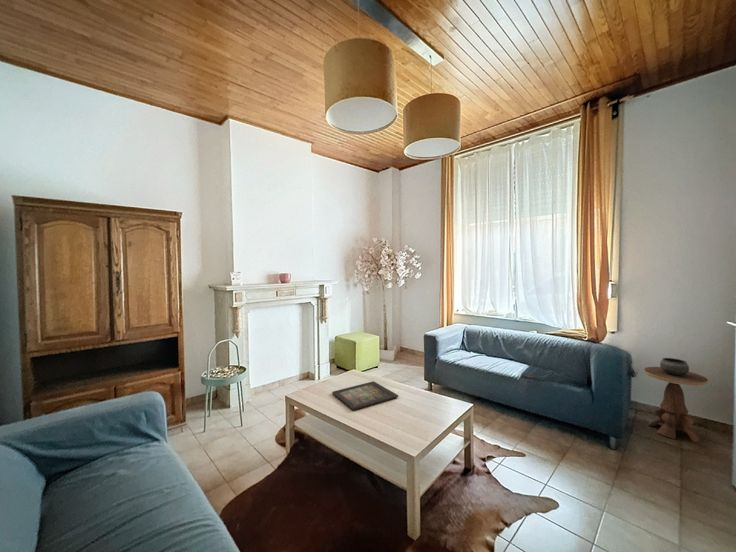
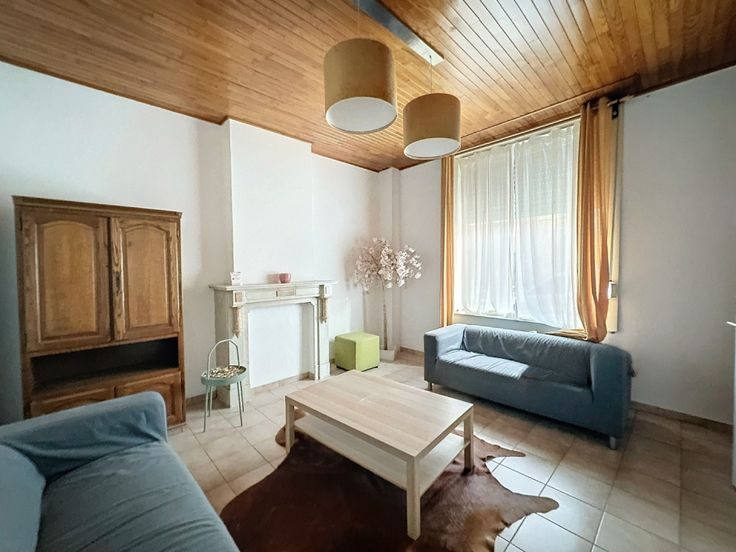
- side table (673, 396)
- icon panel (364, 394)
